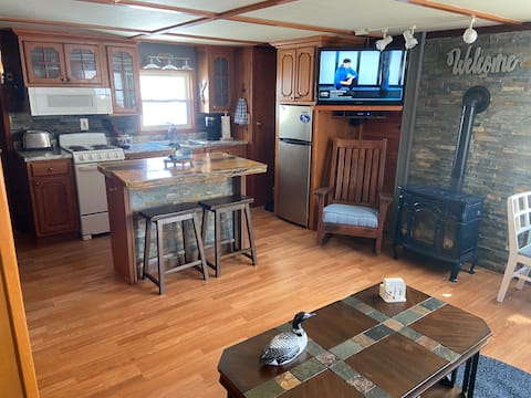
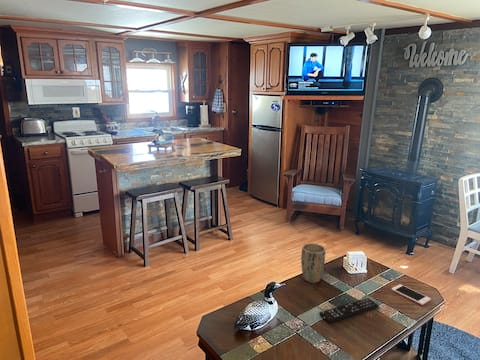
+ plant pot (312, 263)
+ remote control (349, 309)
+ cell phone (410, 294)
